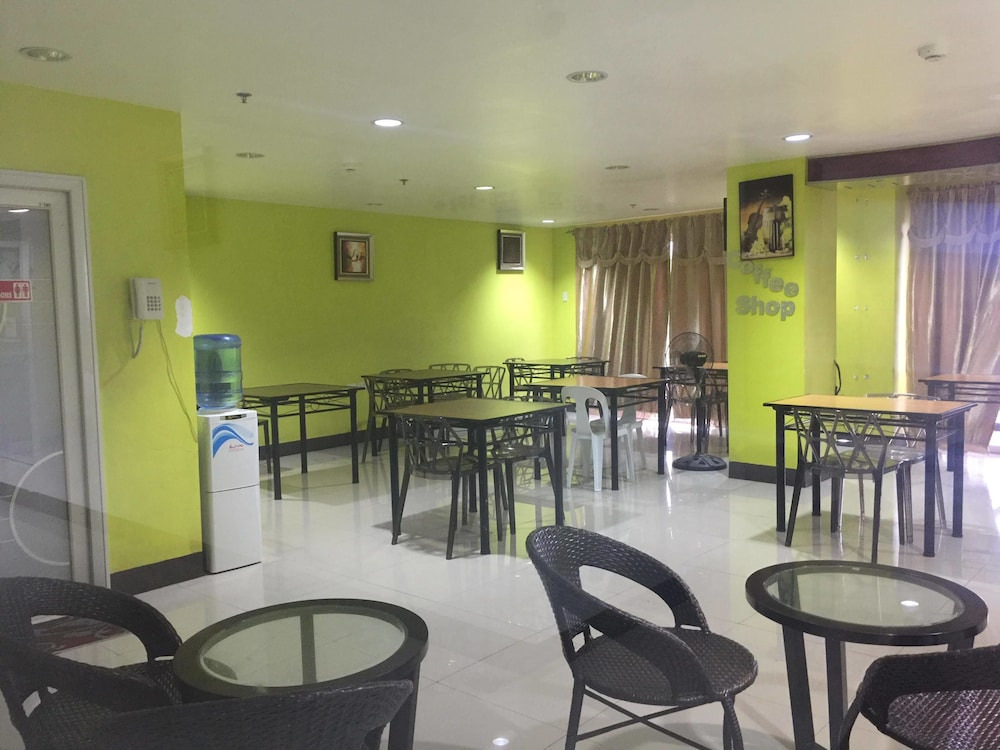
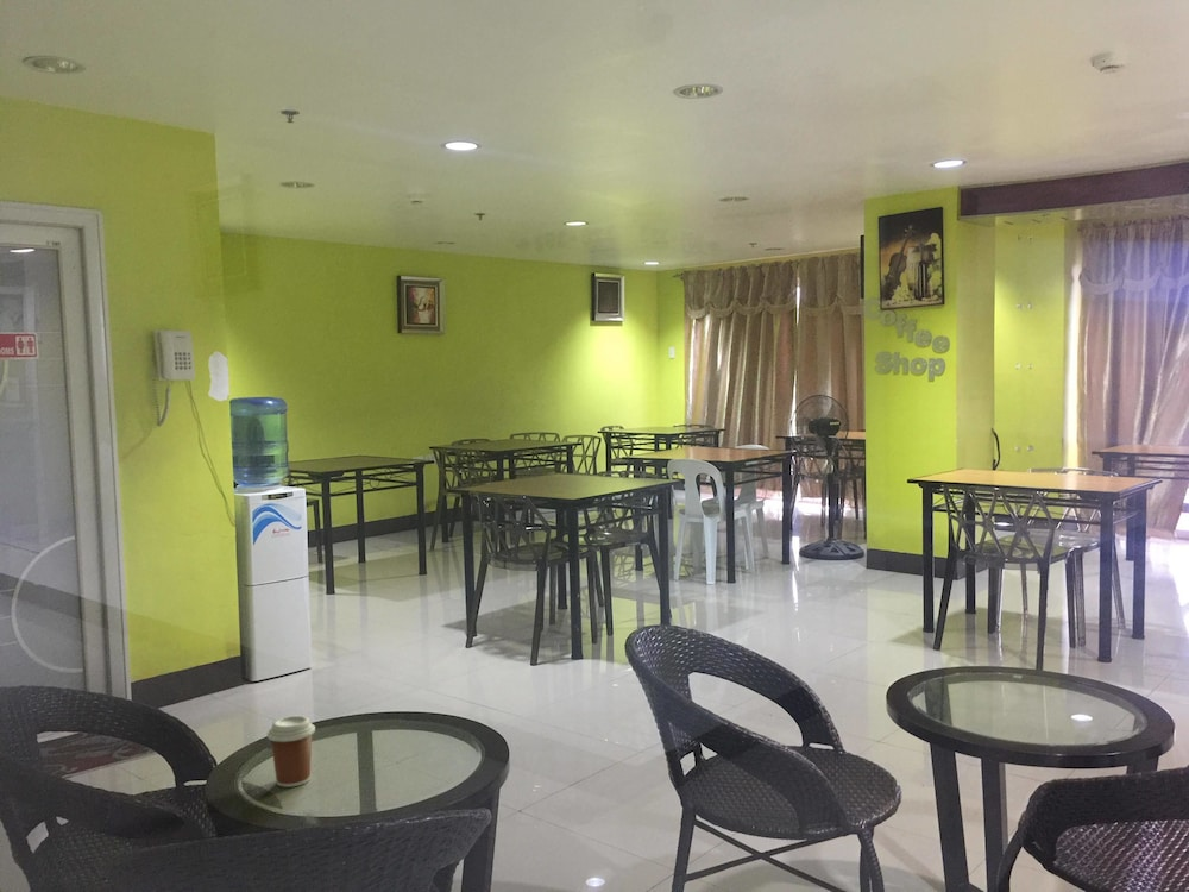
+ coffee cup (291, 750)
